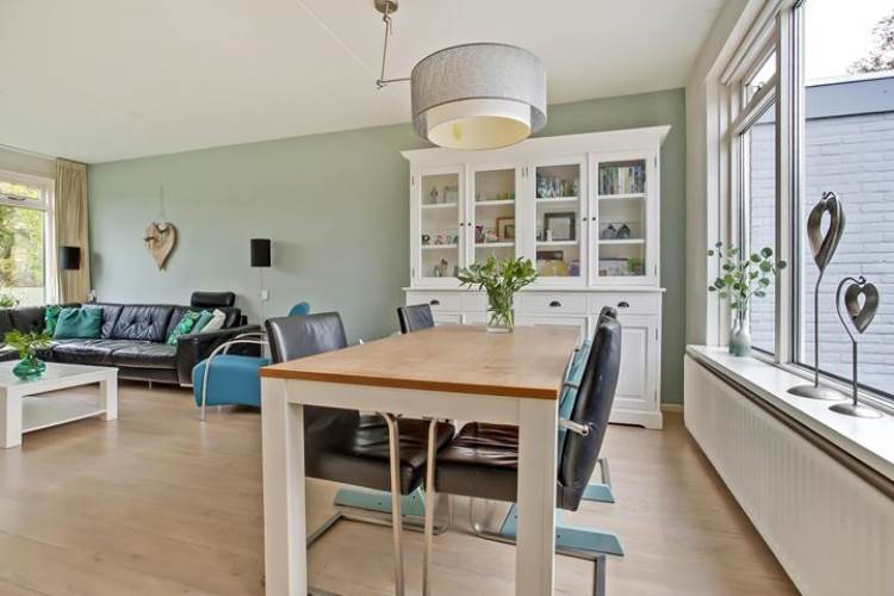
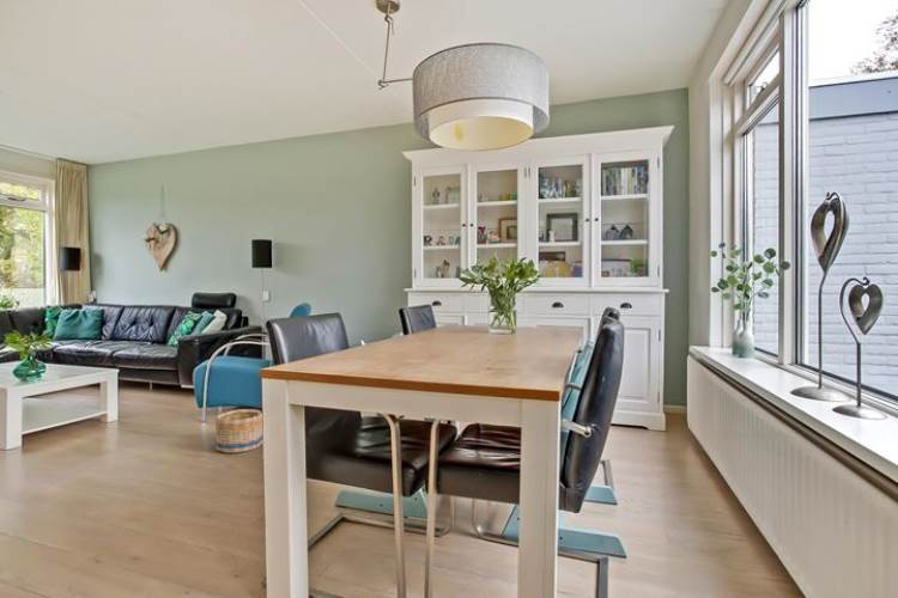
+ basket (239, 429)
